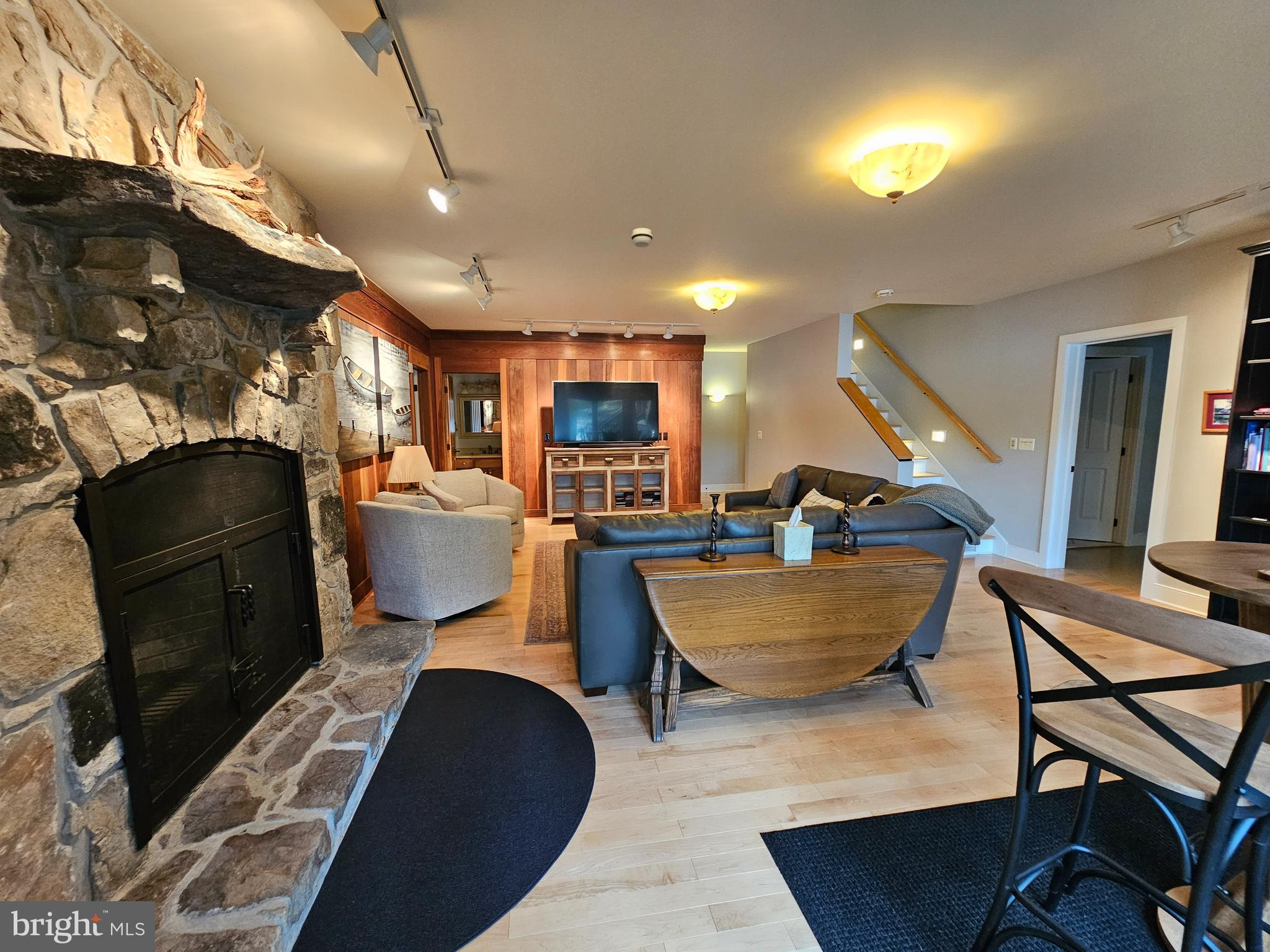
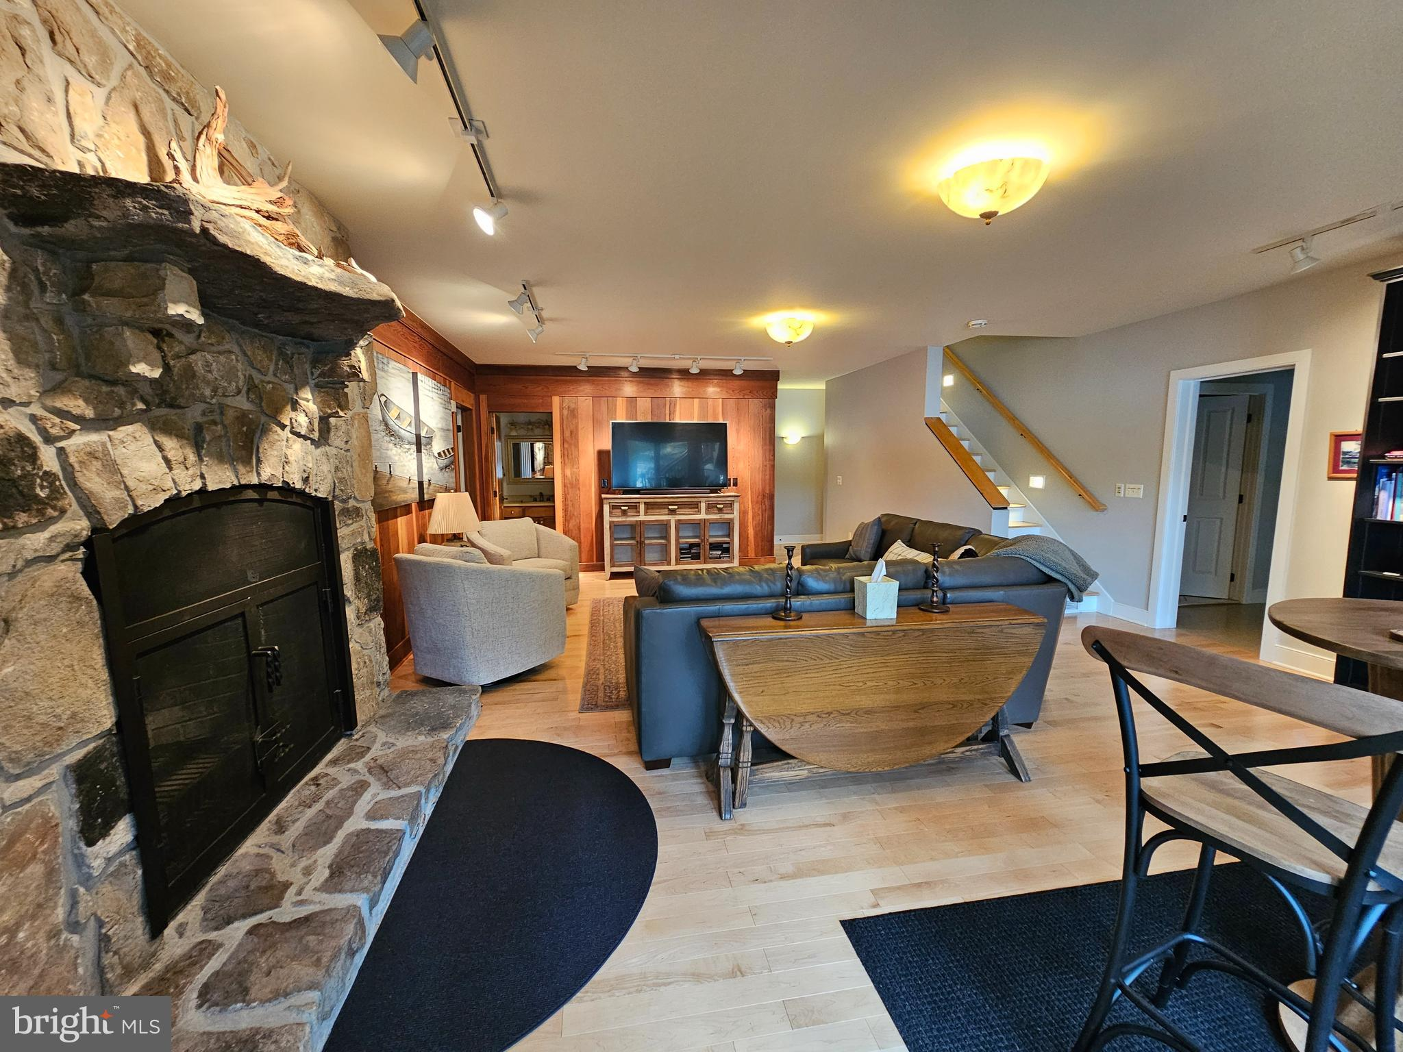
- smoke detector (642, 238)
